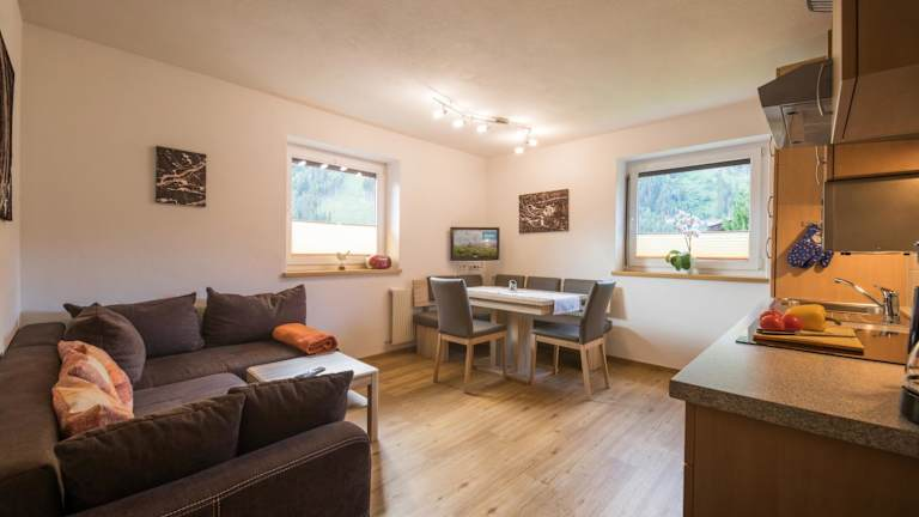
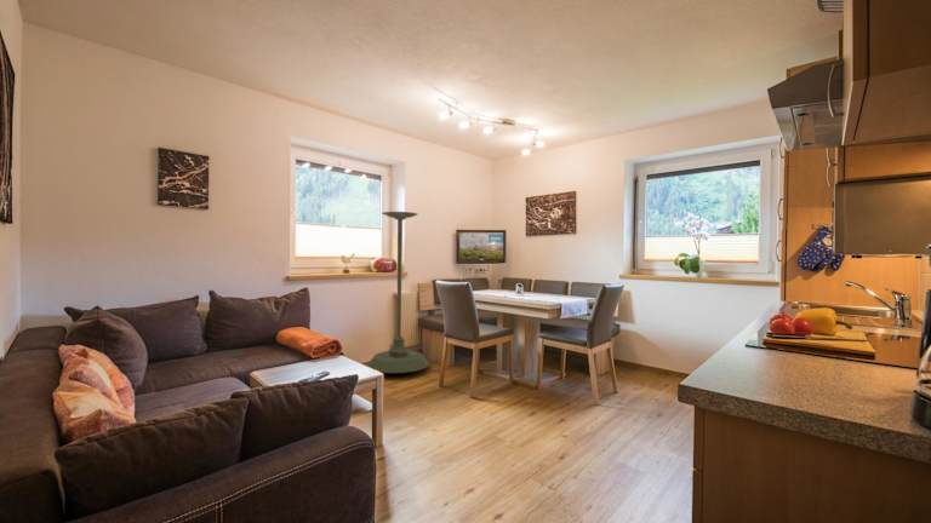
+ plant stand (399, 291)
